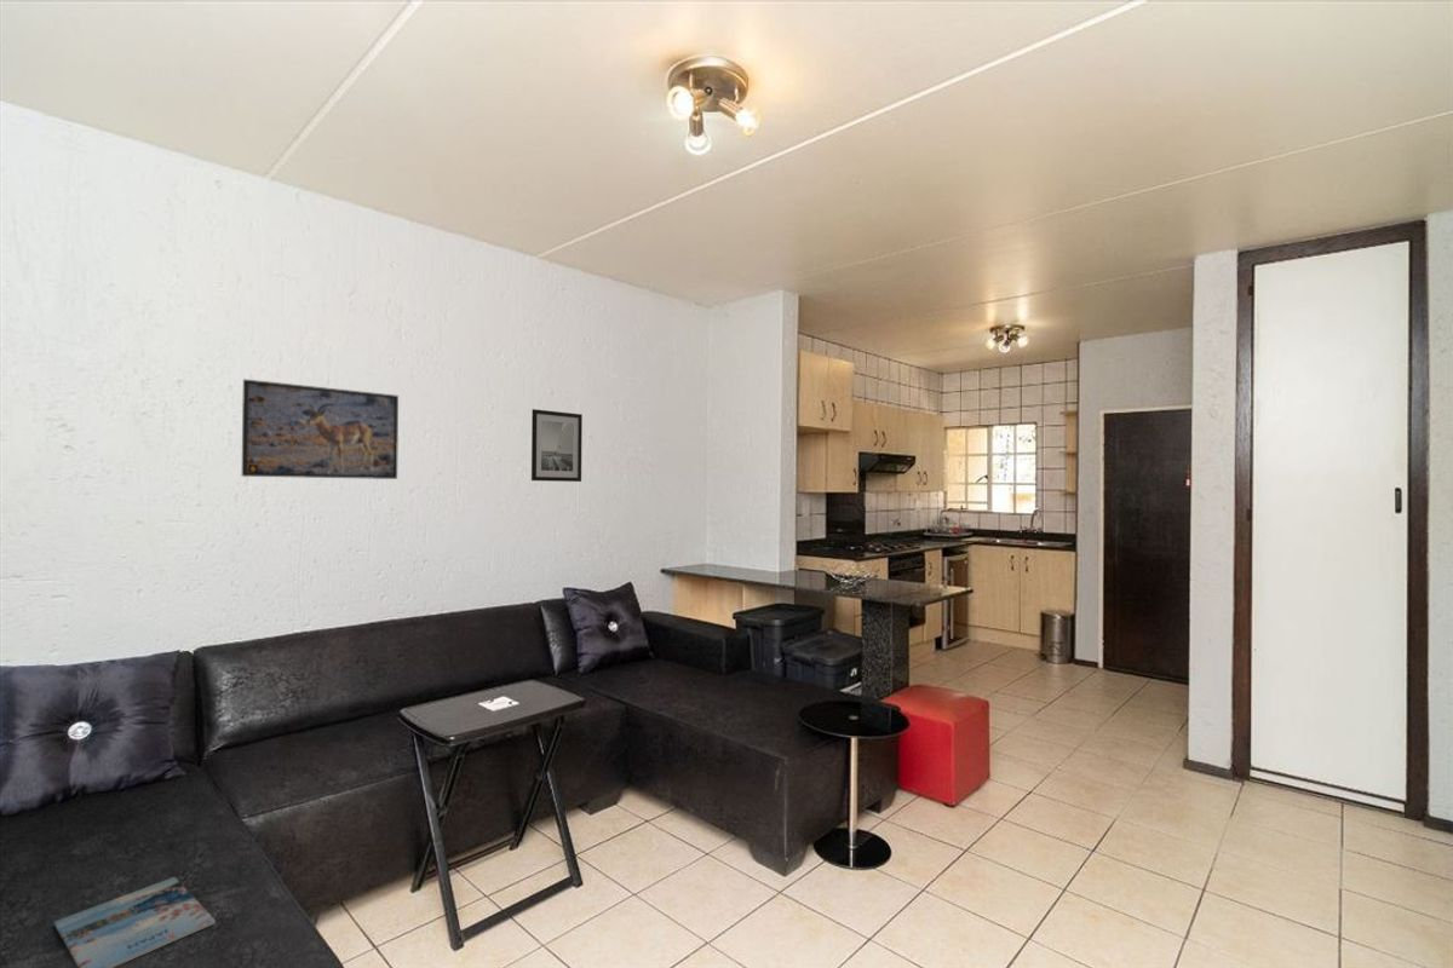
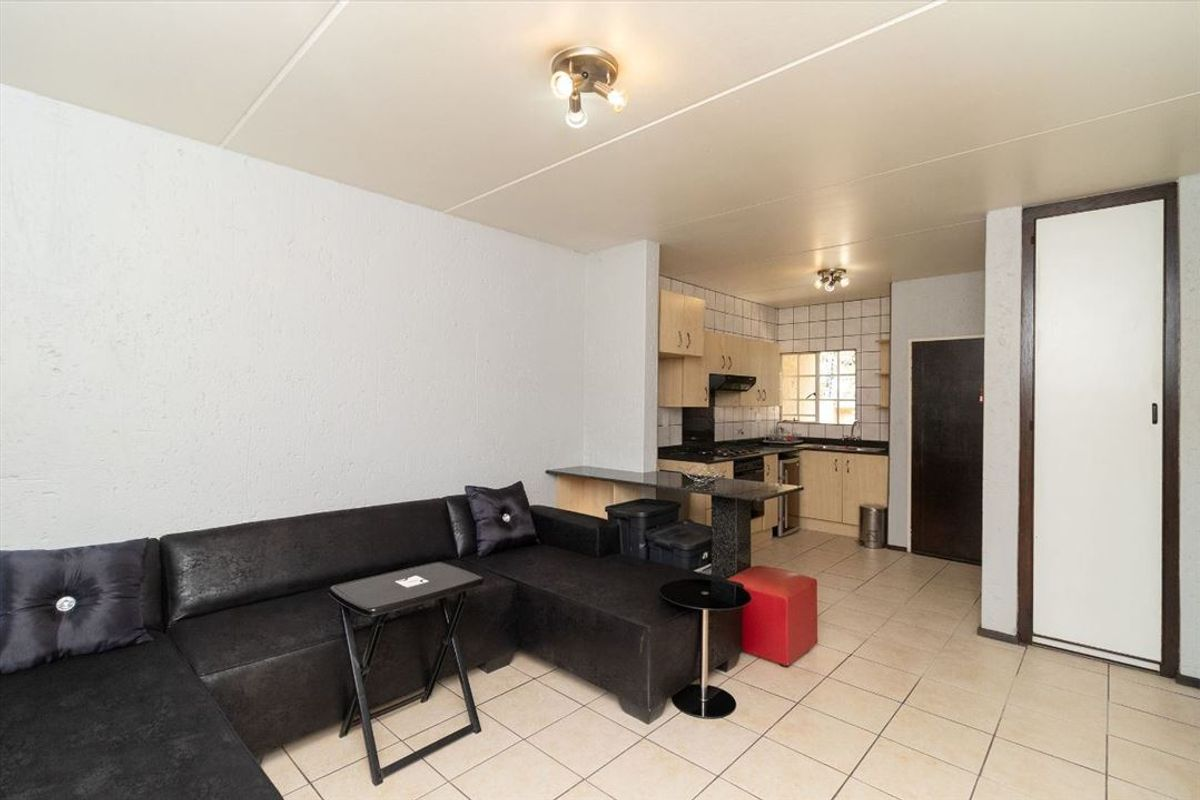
- wall art (557, 446)
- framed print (326, 432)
- magazine (134, 922)
